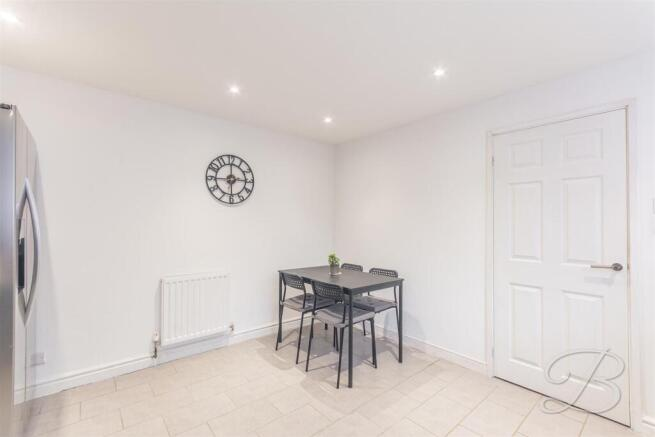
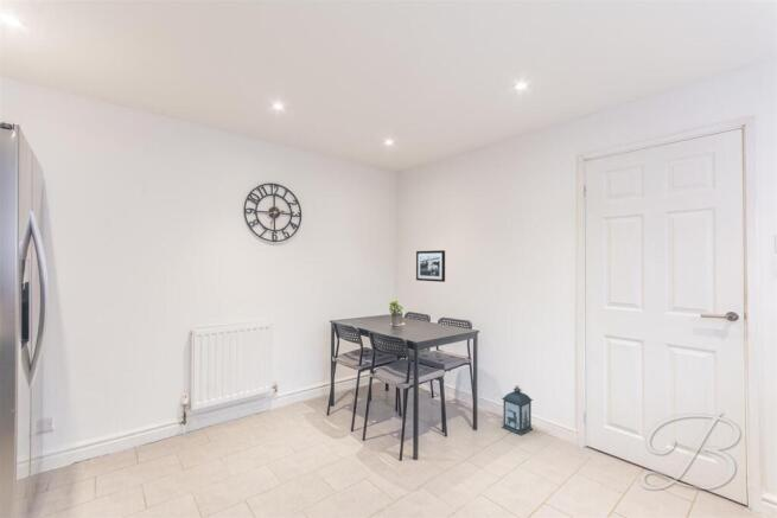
+ picture frame (429, 266)
+ lantern (516, 407)
